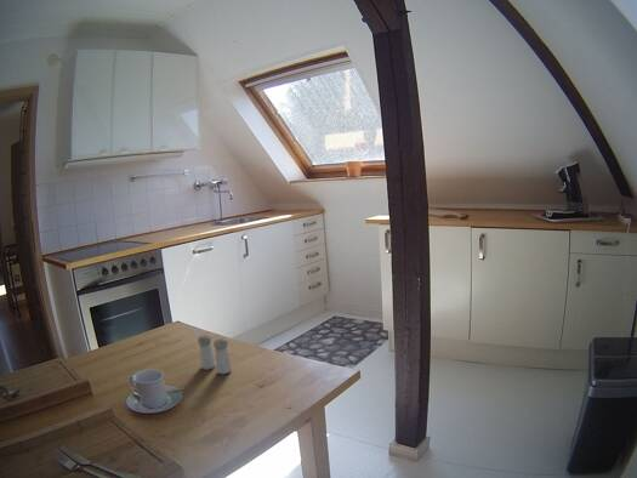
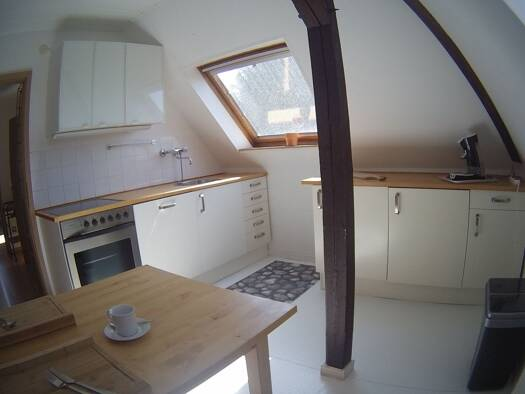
- salt and pepper shaker (212, 353)
